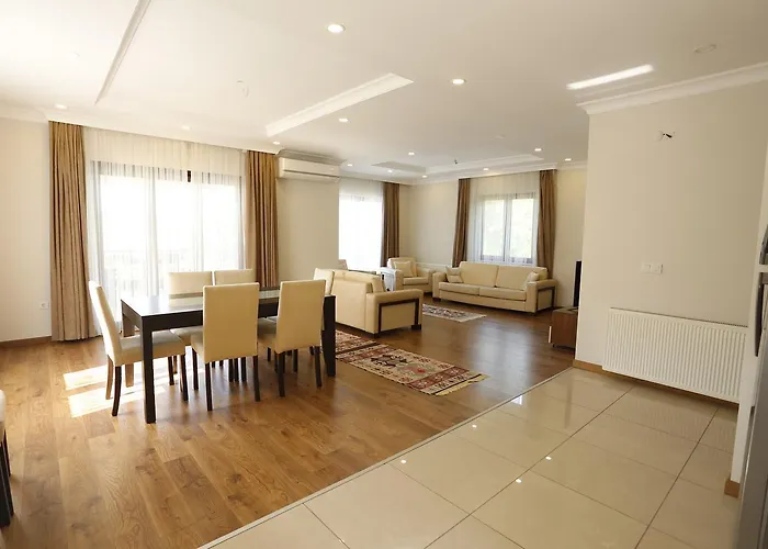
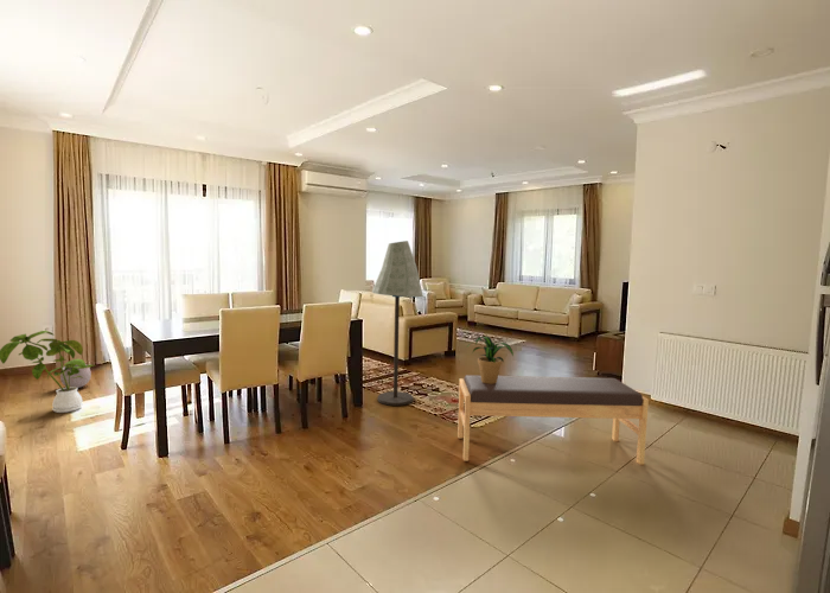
+ house plant (49, 372)
+ plant pot (75, 374)
+ floor lamp (396, 320)
+ potted plant (489, 359)
+ bench (545, 416)
